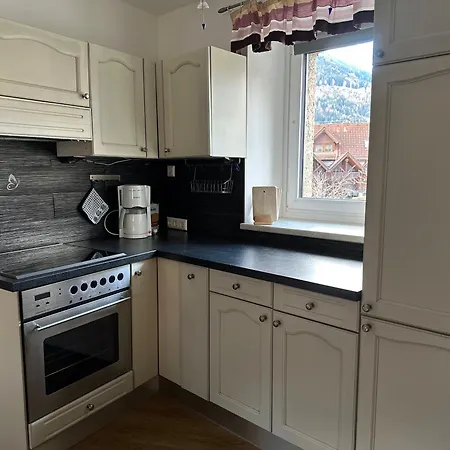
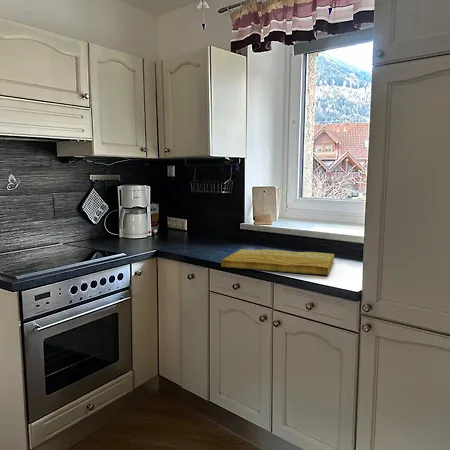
+ cutting board (279, 259)
